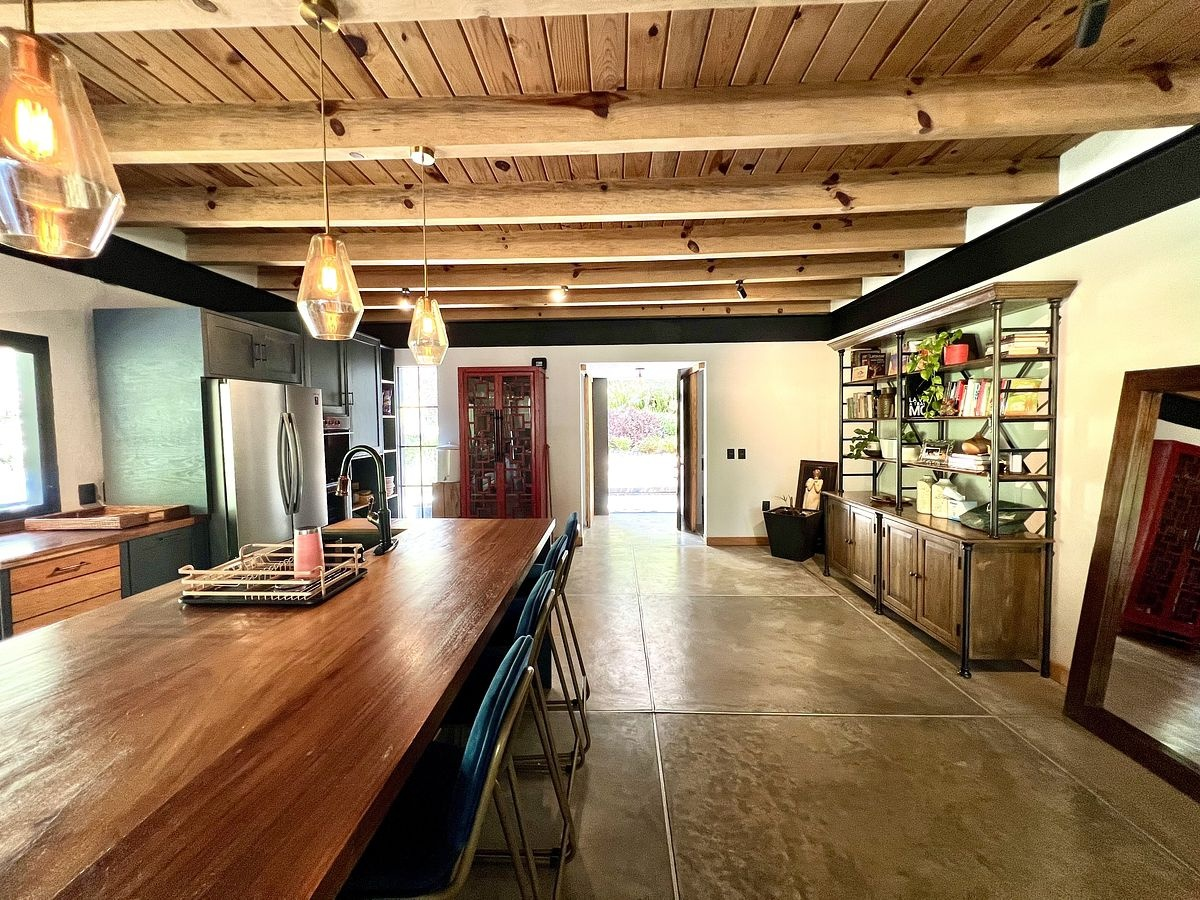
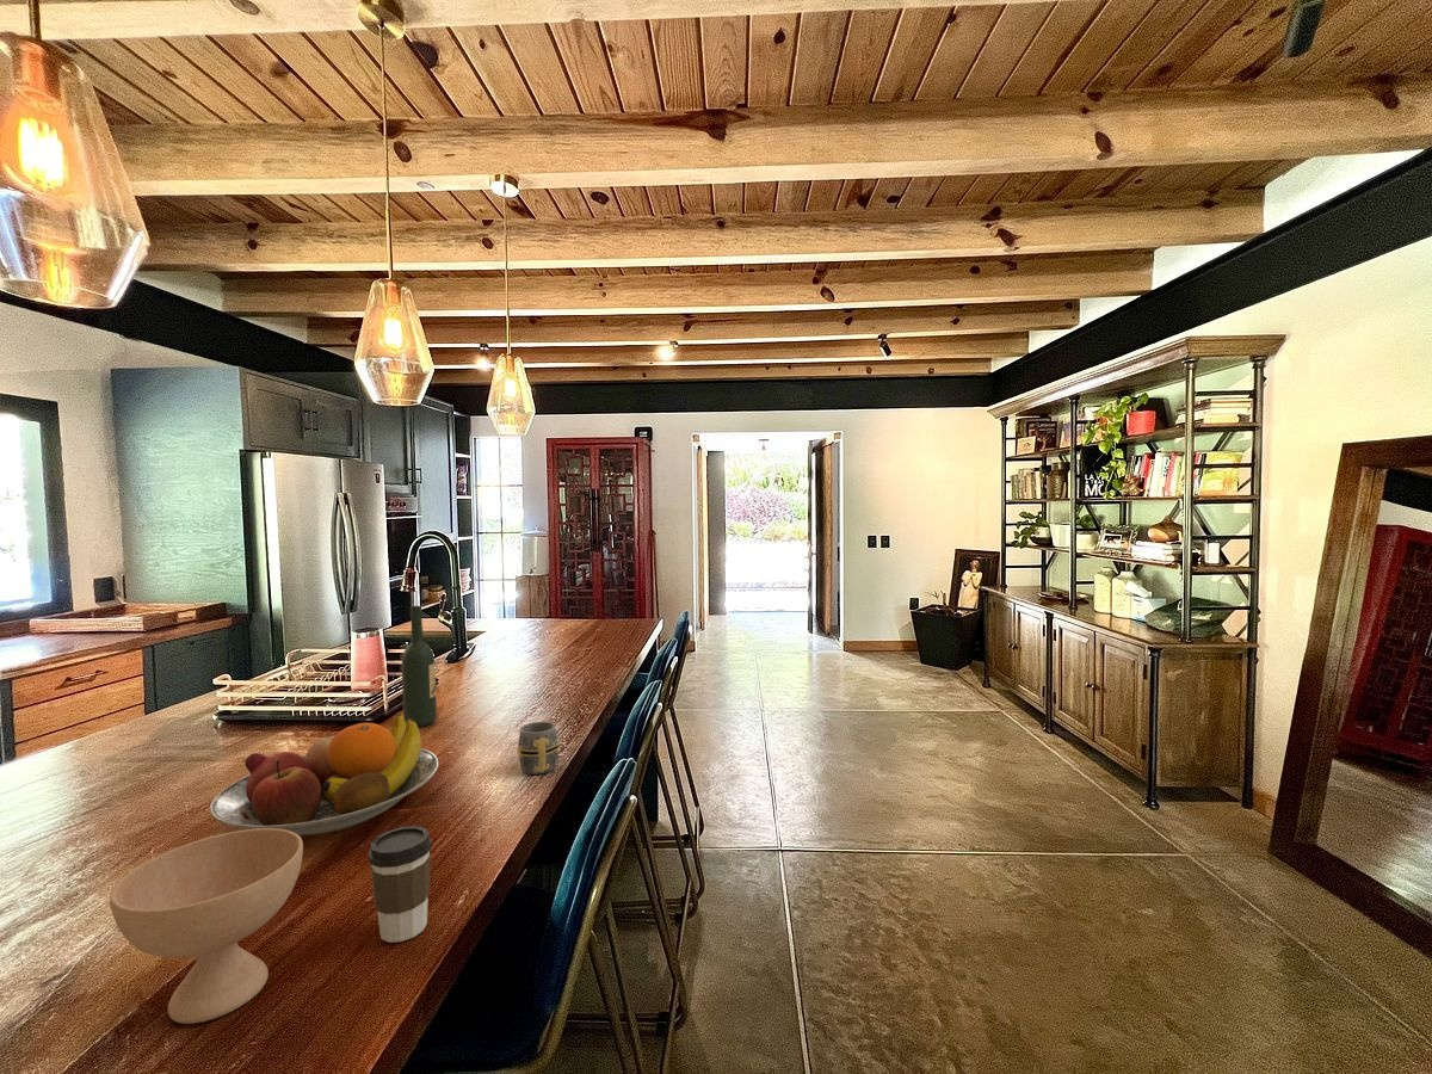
+ coffee cup (401, 883)
+ fruit bowl (332, 771)
+ mug (536, 745)
+ wine bottle (418, 665)
+ bowl (216, 928)
